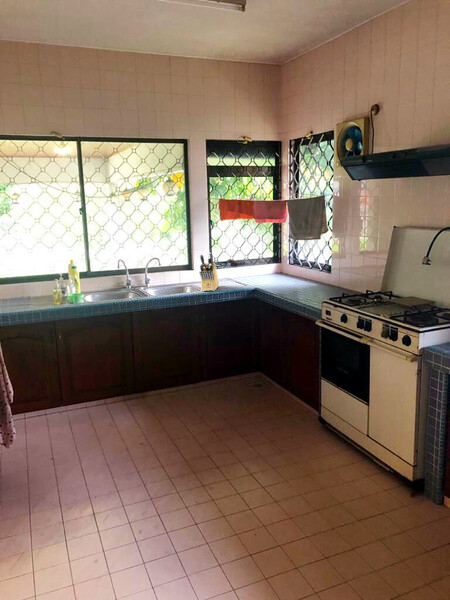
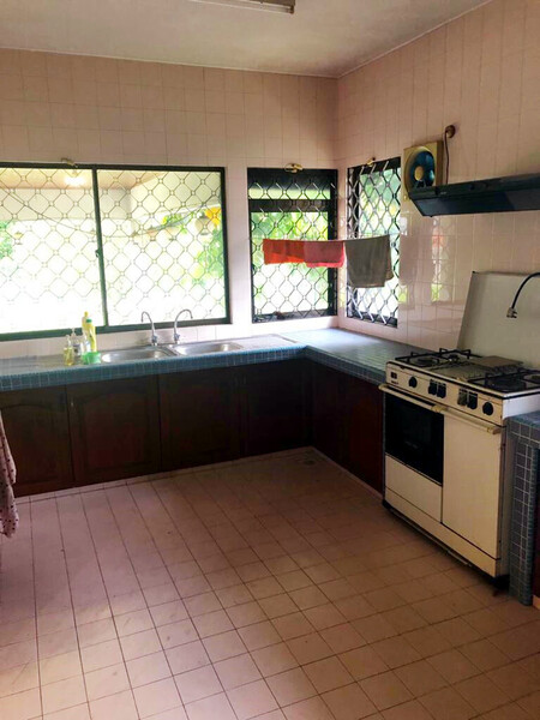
- knife block (208, 270)
